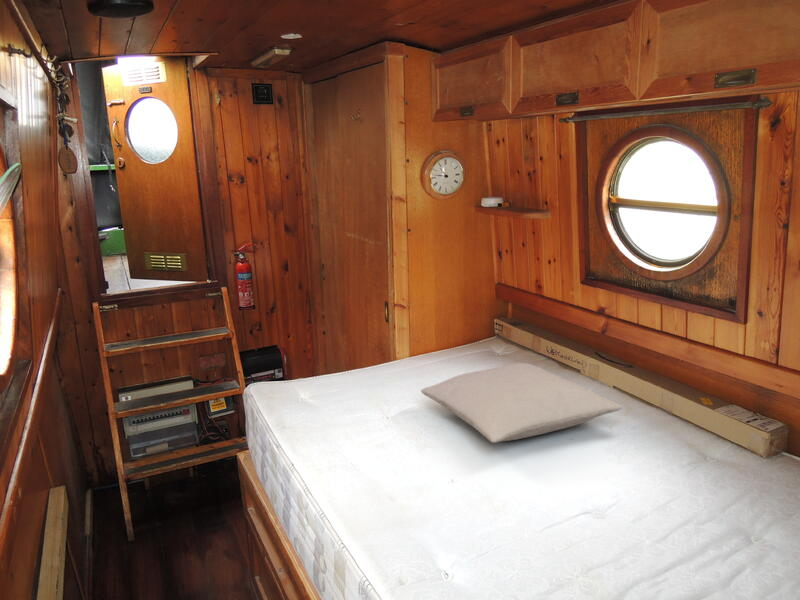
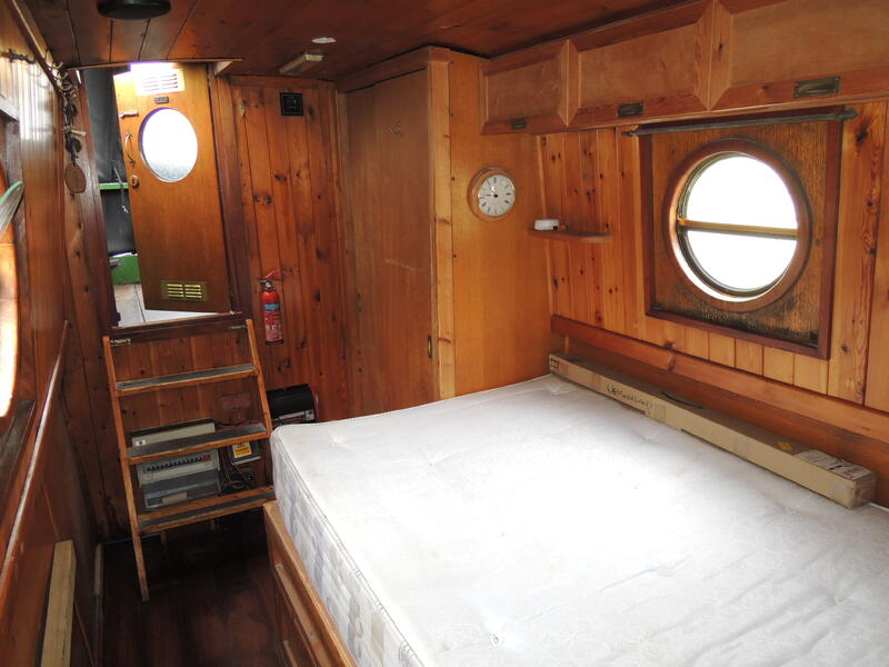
- pillow (515, 398)
